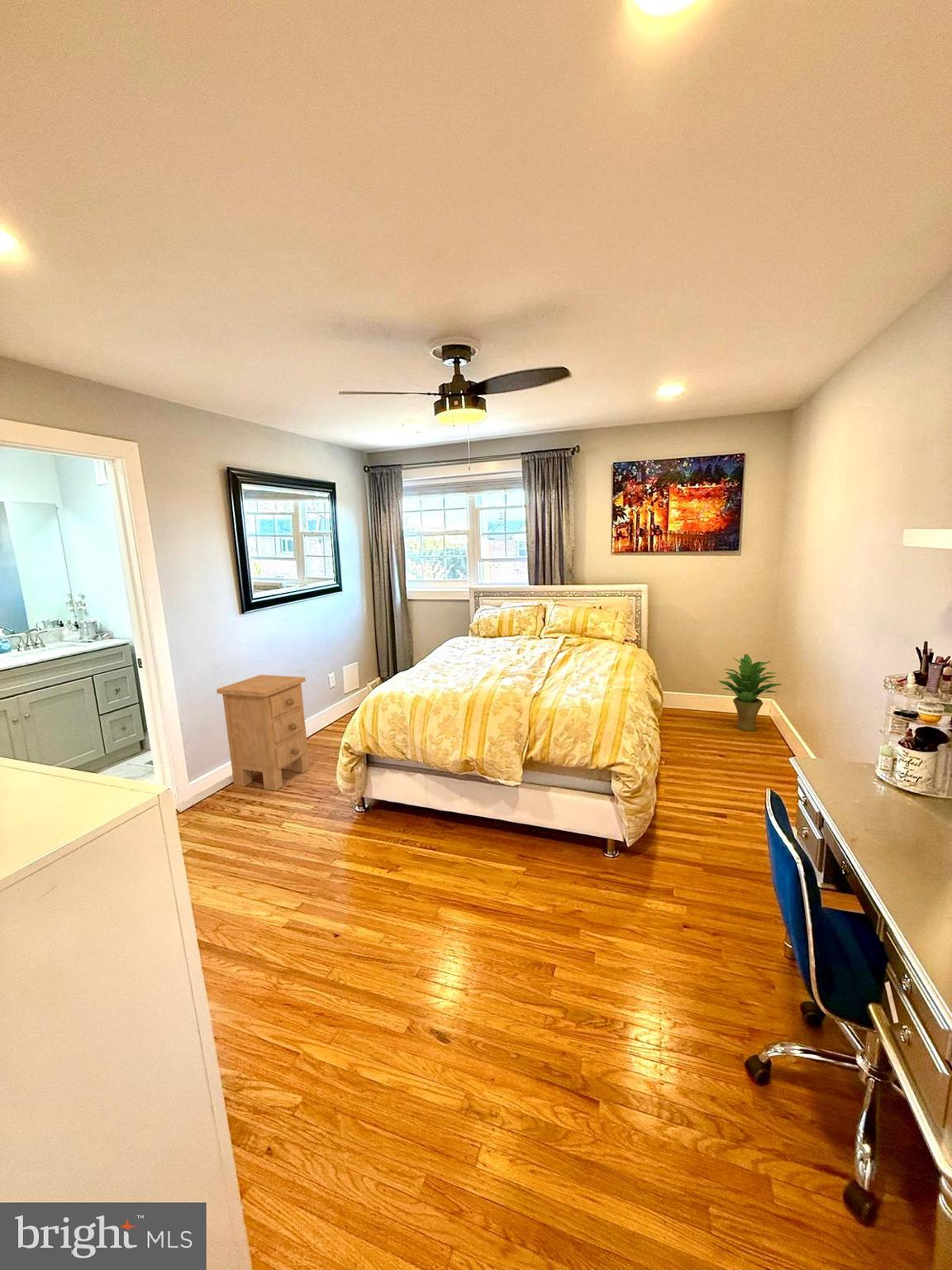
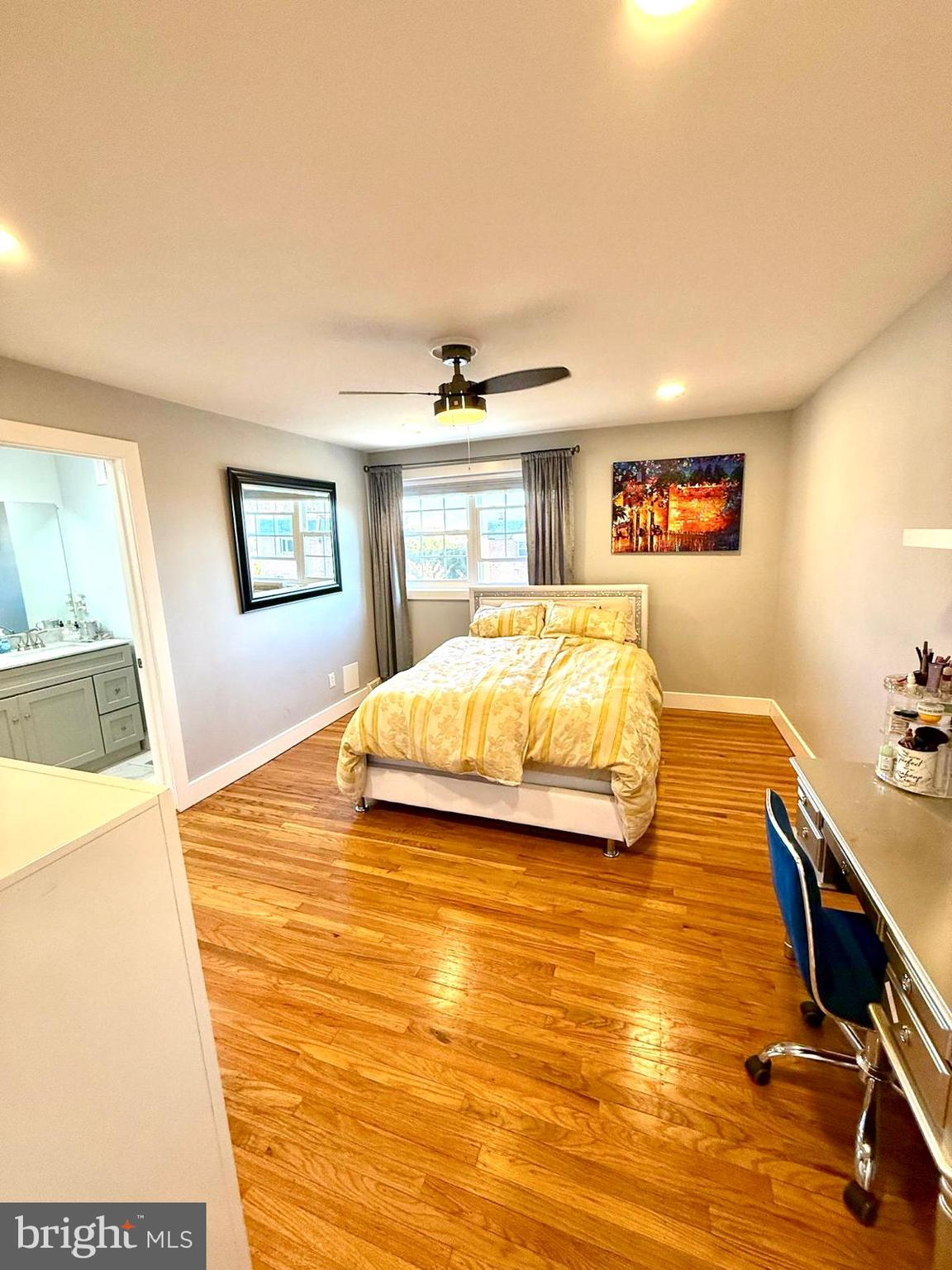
- nightstand (270, 730)
- potted plant (749, 693)
